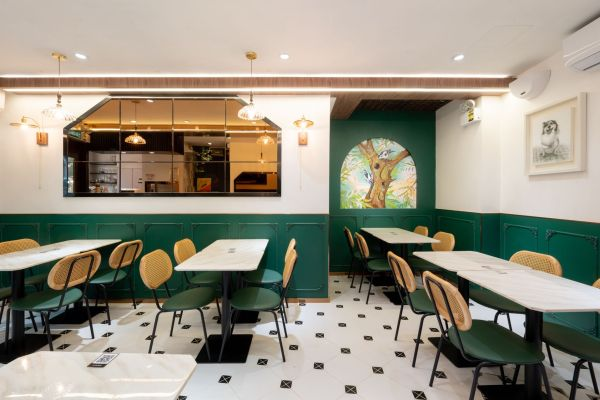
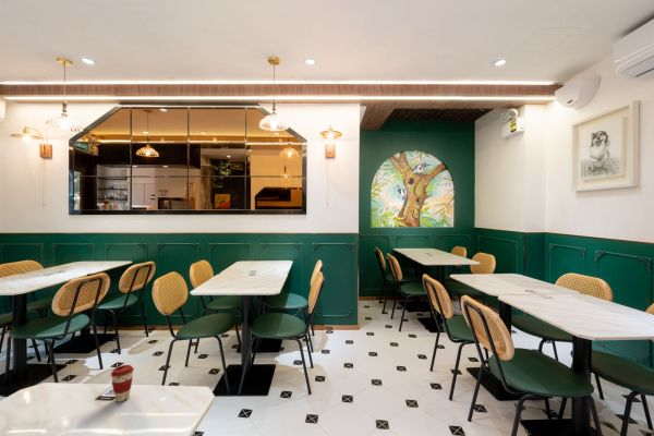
+ coffee cup (122, 383)
